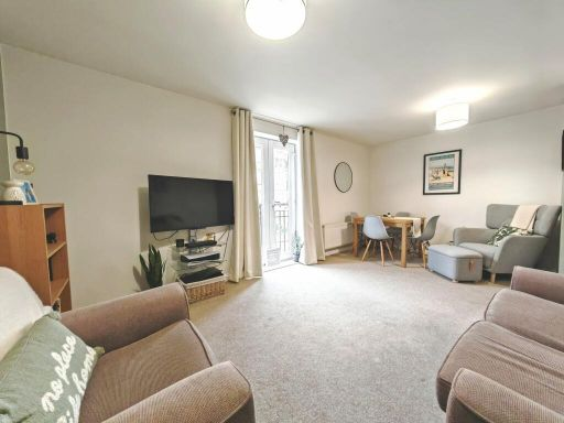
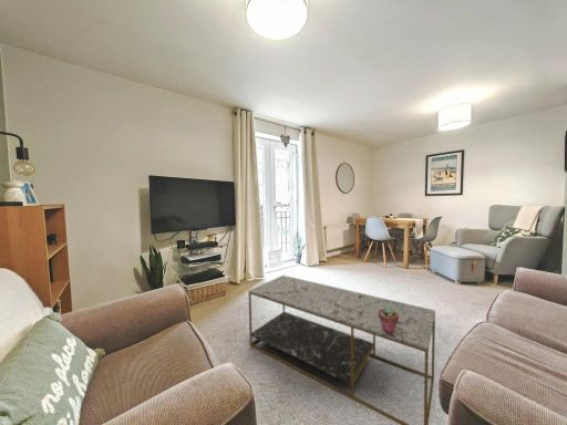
+ coffee table (331, 330)
+ potted succulent (388, 317)
